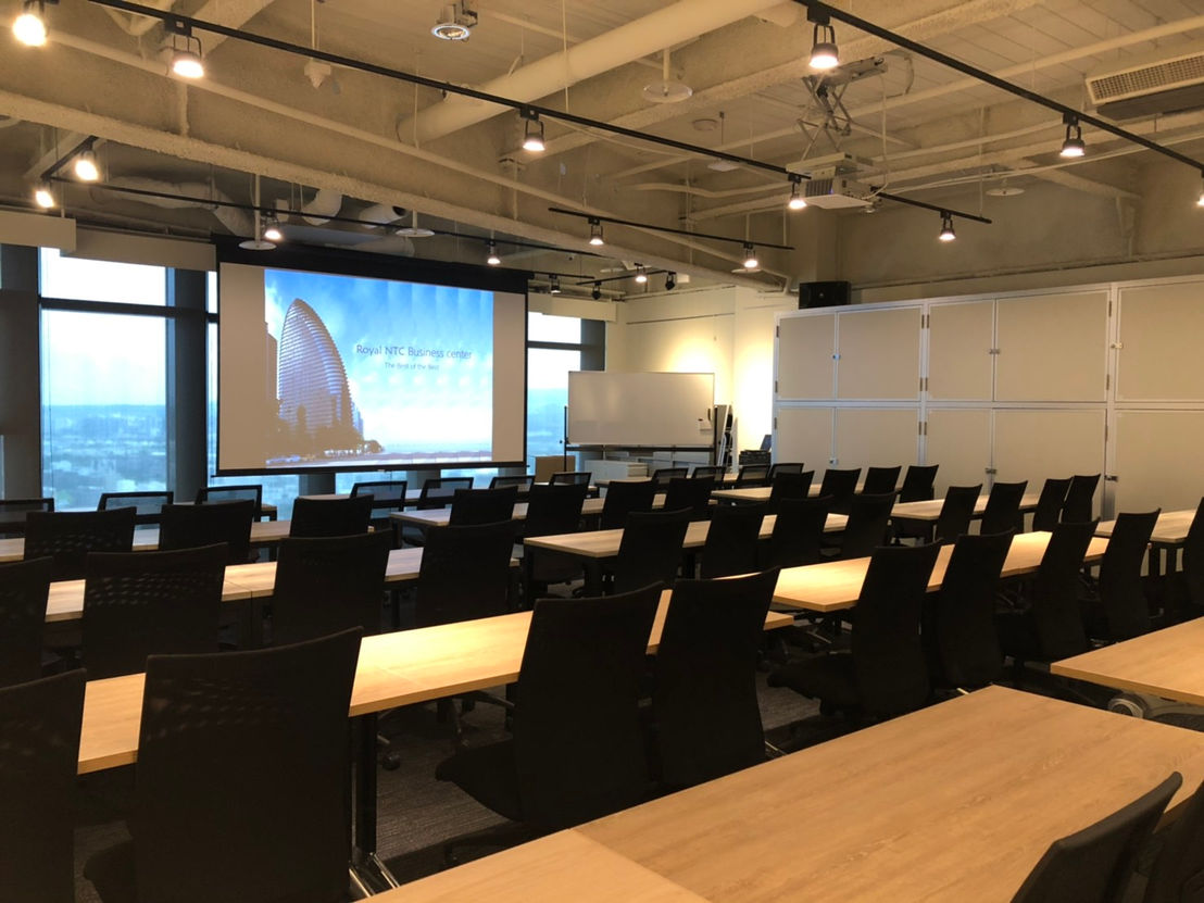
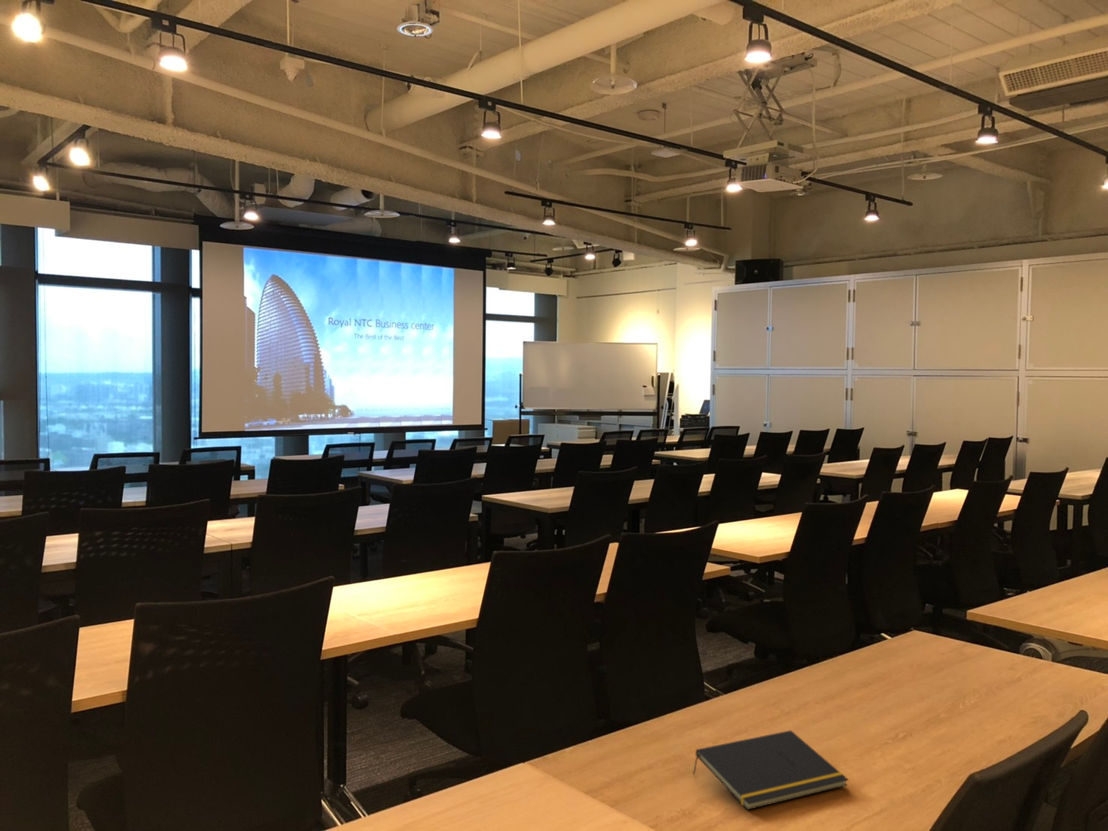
+ notepad (770, 767)
